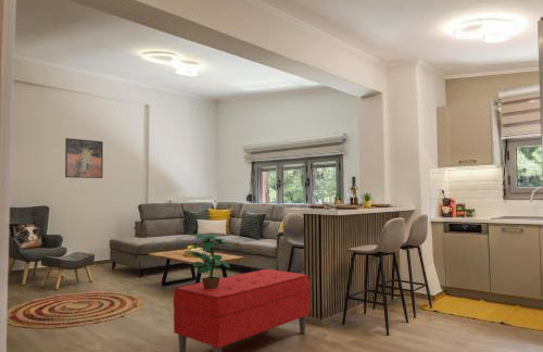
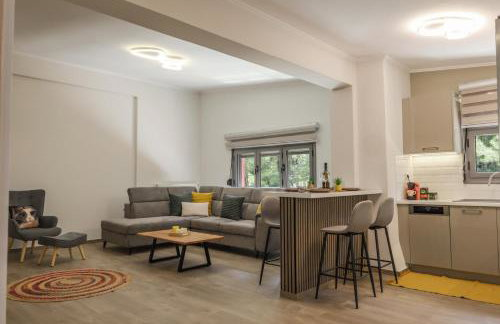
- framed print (85, 159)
- bench (245, 311)
- potted plant (207, 261)
